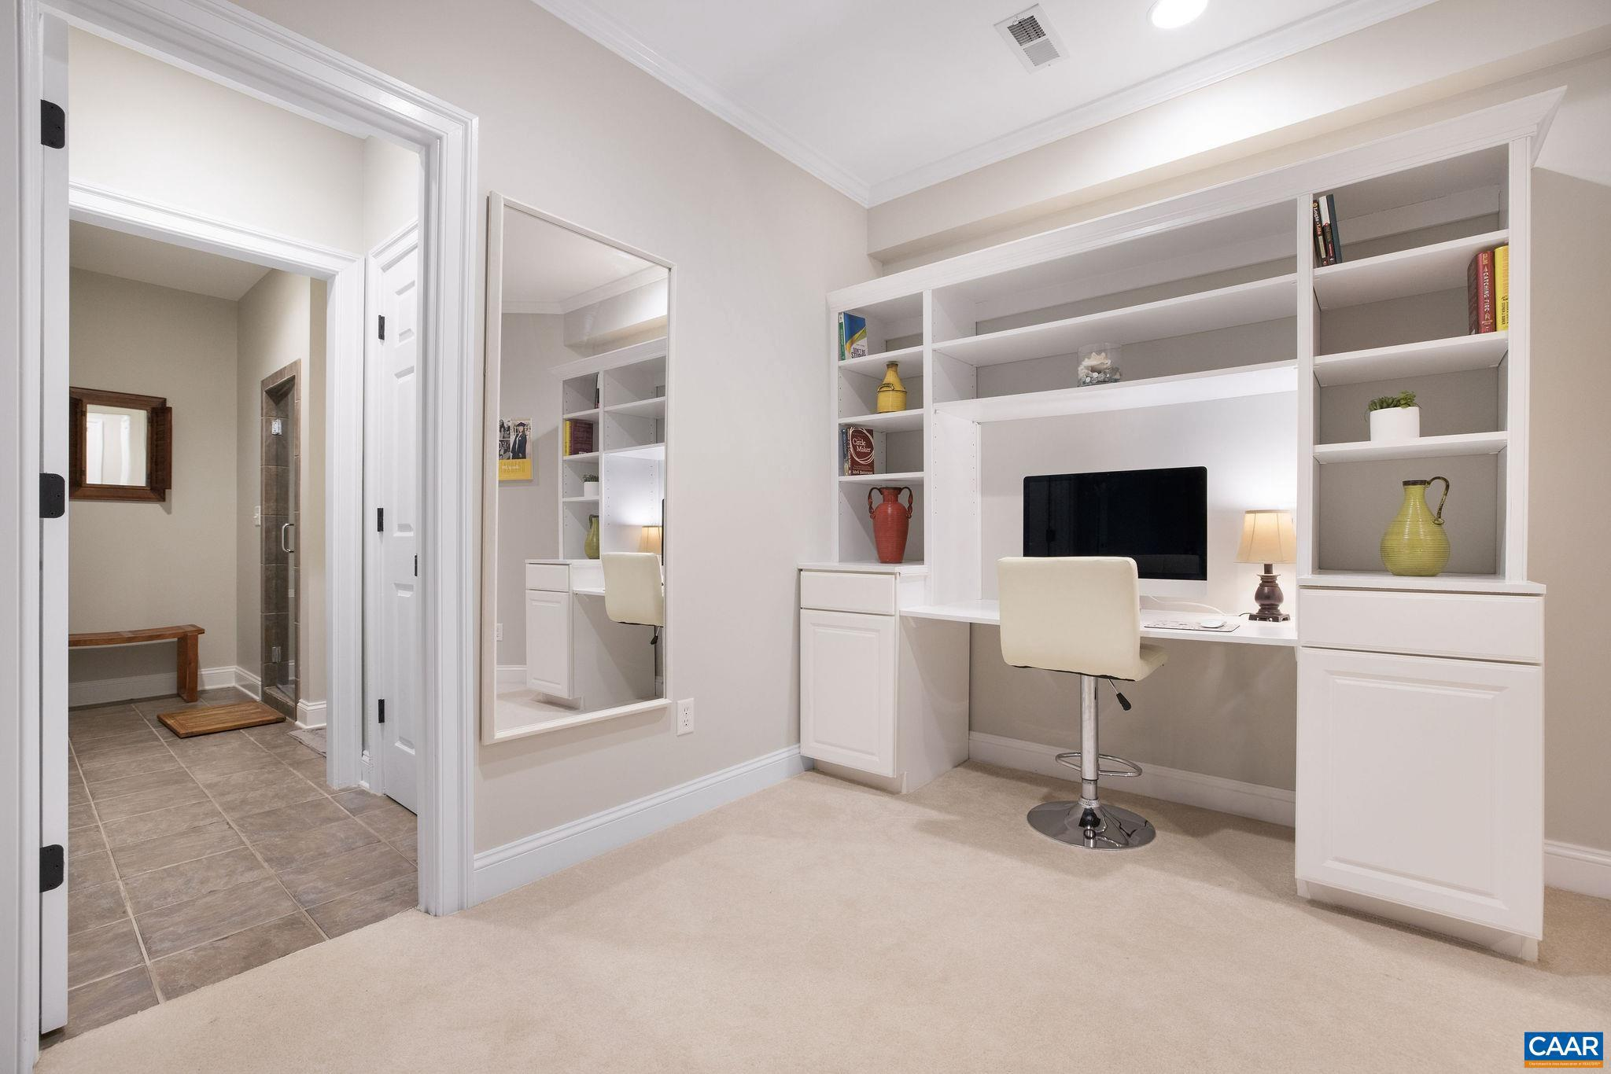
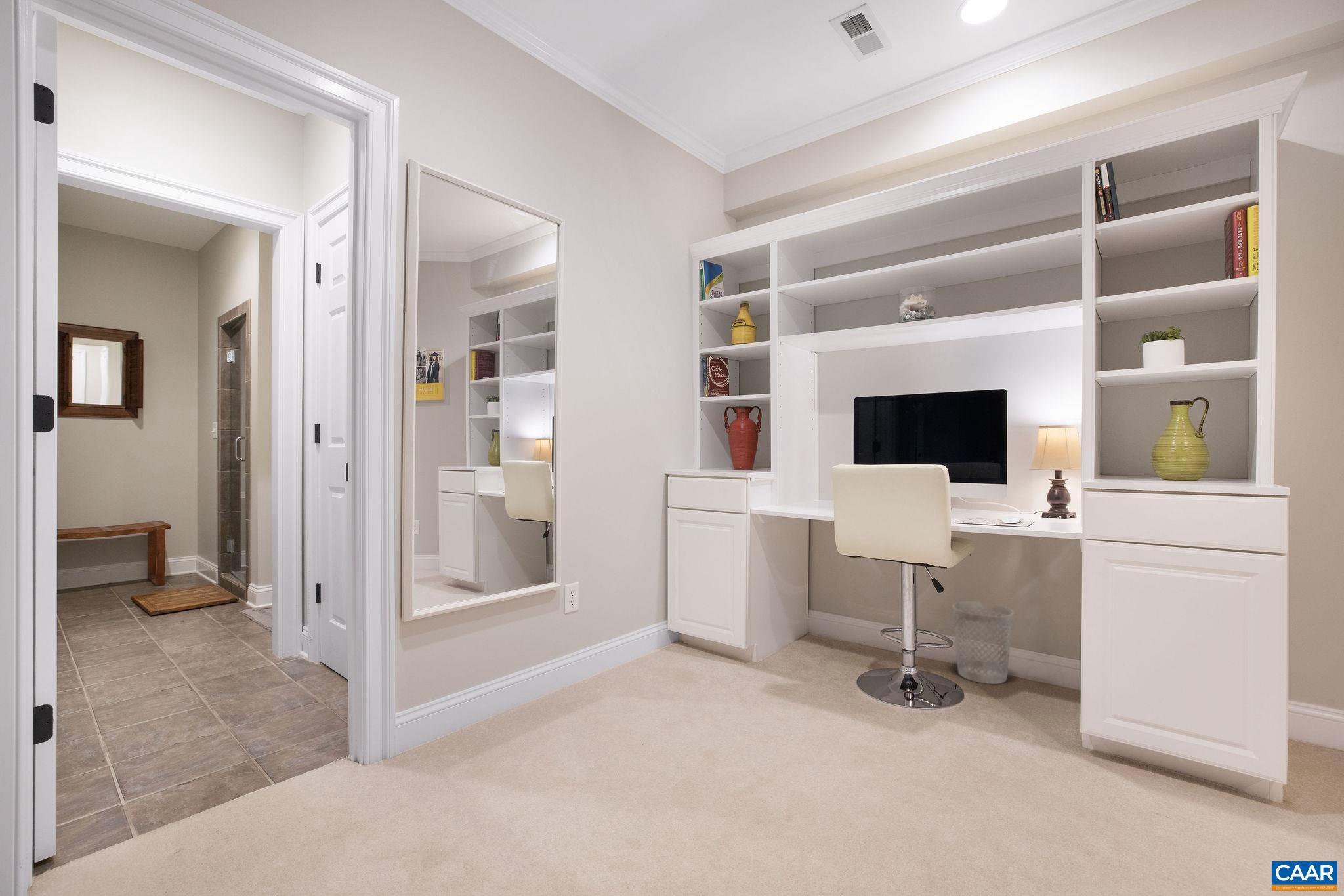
+ wastebasket (982, 642)
